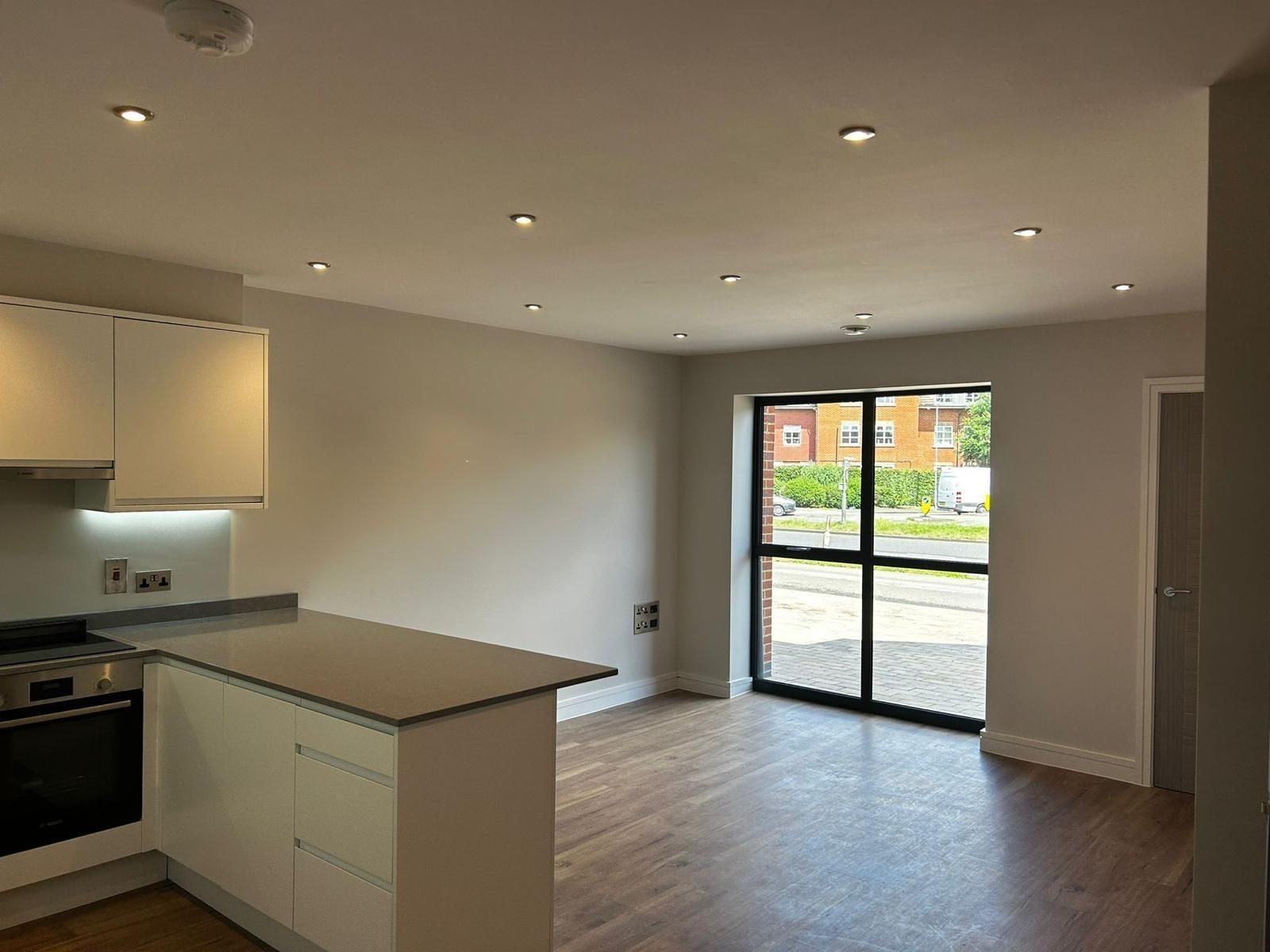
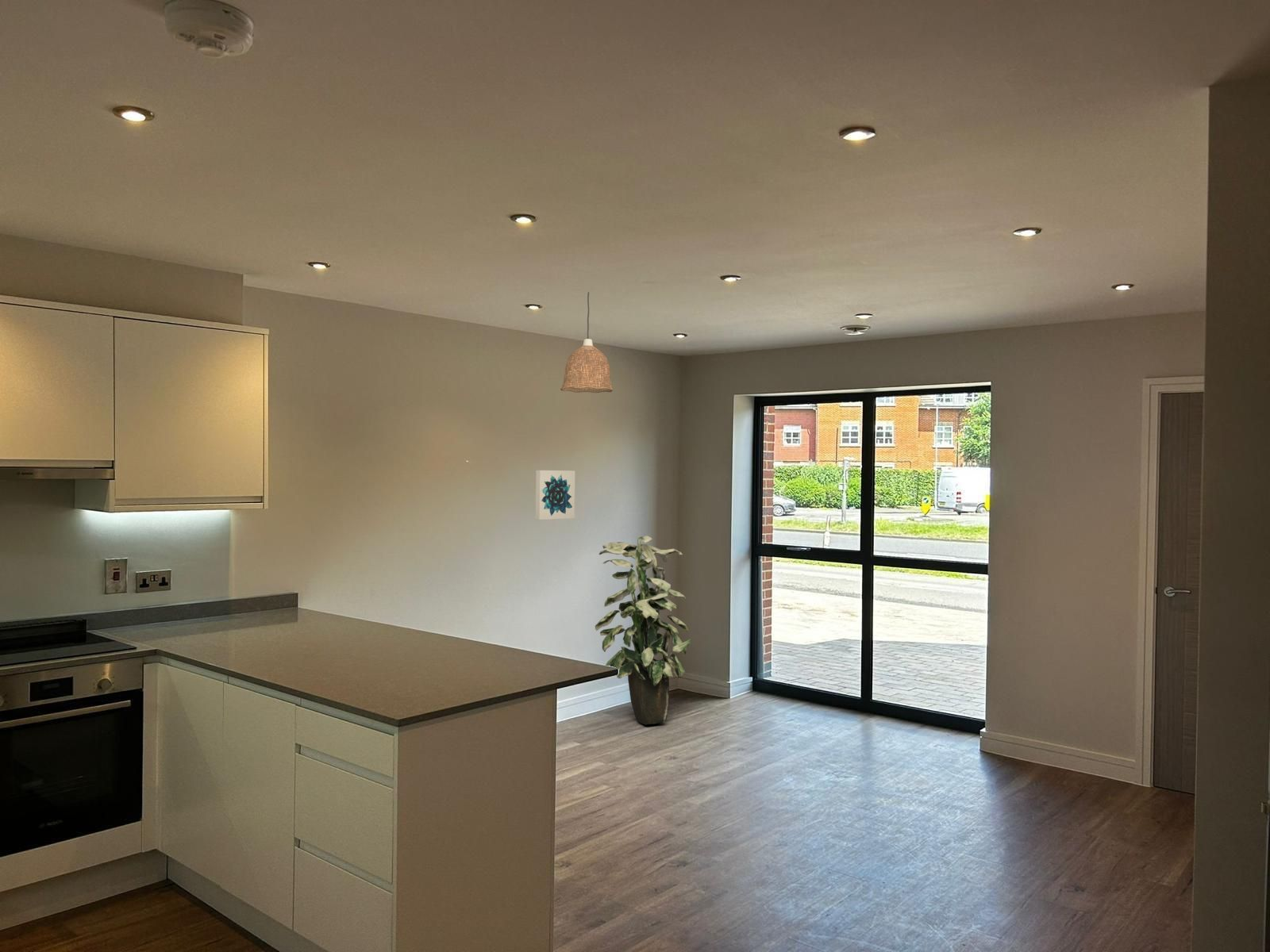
+ wall art (555, 494)
+ indoor plant (642, 628)
+ pendant lamp (587, 341)
